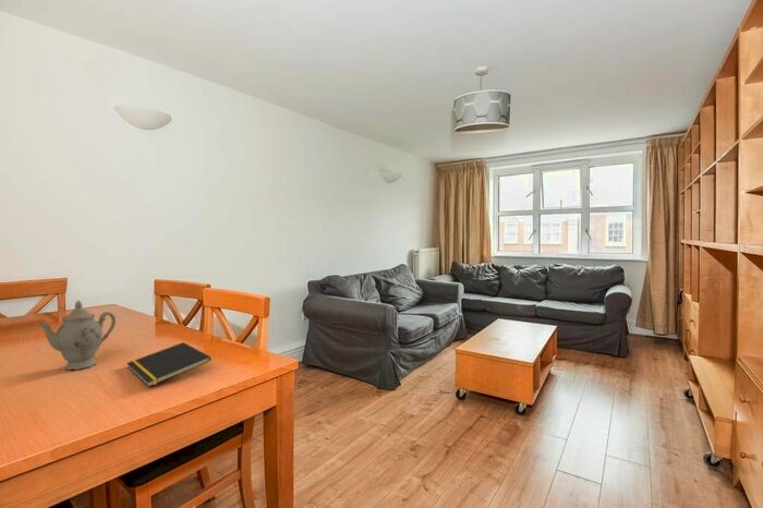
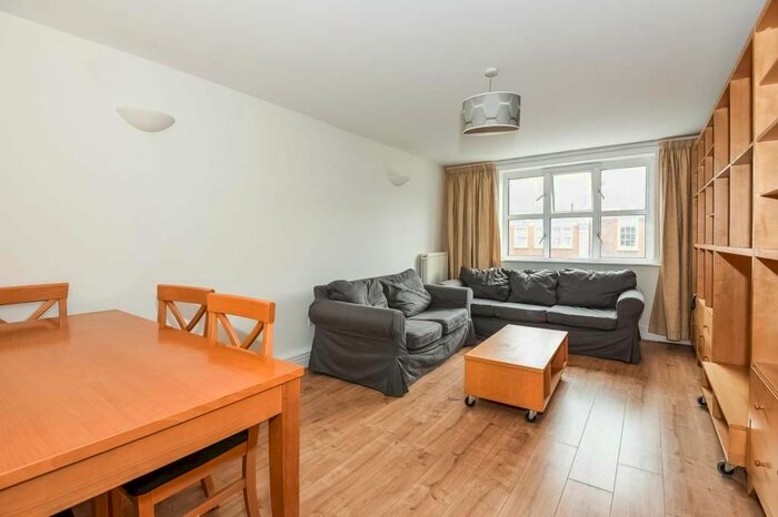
- chinaware (78, 332)
- notepad (168, 362)
